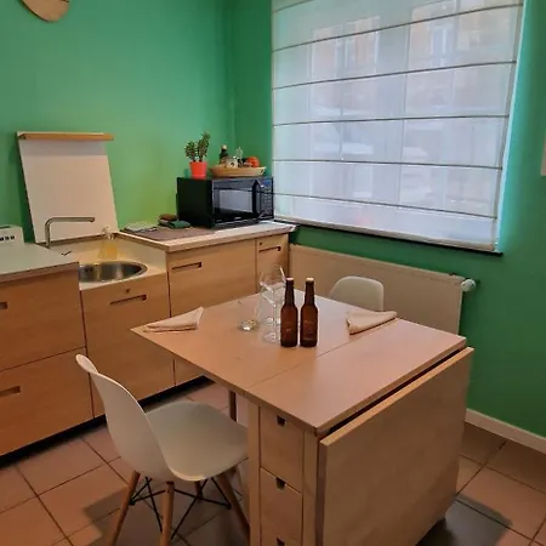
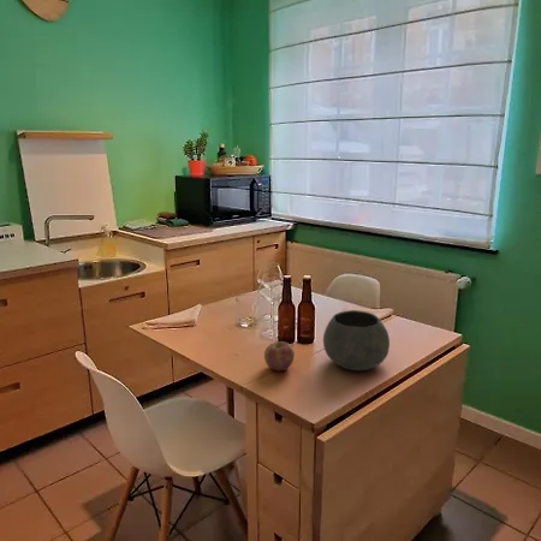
+ apple (279, 356)
+ bowl (356, 340)
